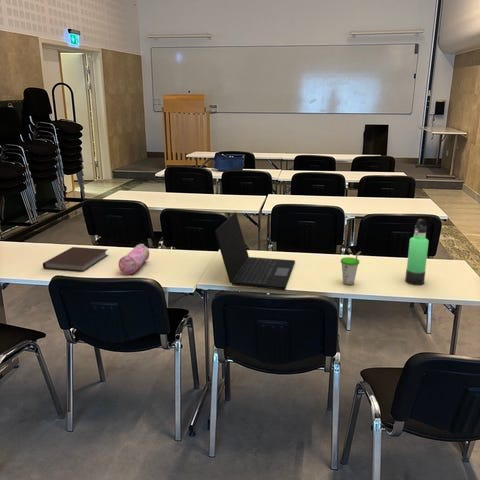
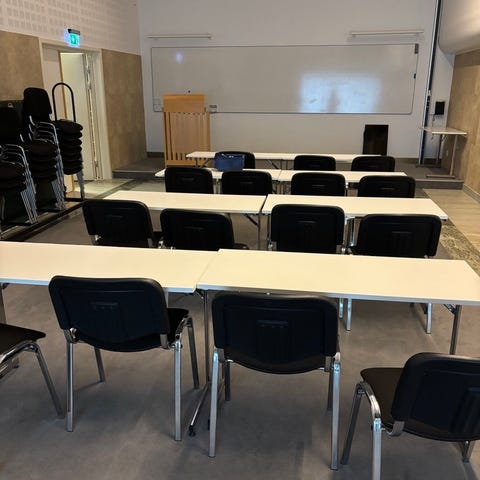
- notebook (77, 258)
- cup (349, 266)
- thermos bottle (417, 251)
- laptop (255, 257)
- pencil case (134, 258)
